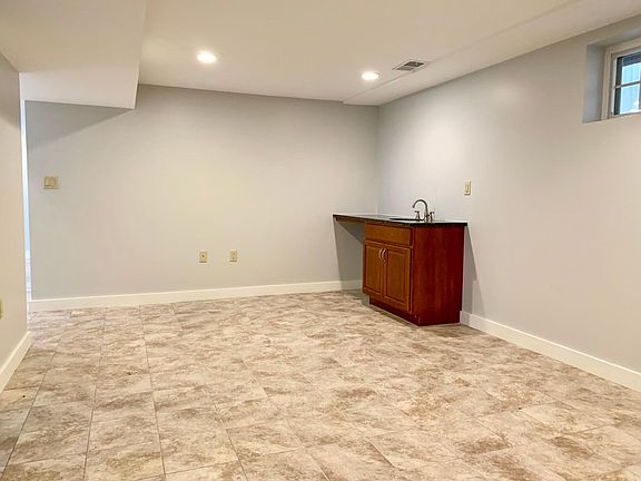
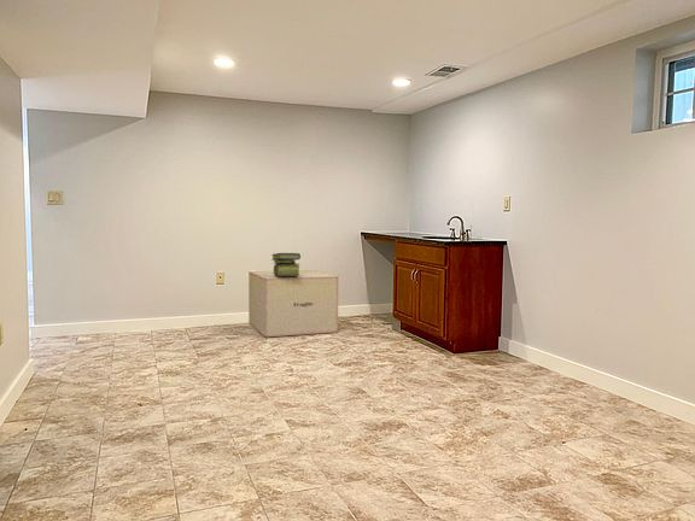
+ stack of books (285, 264)
+ cardboard box (291, 300)
